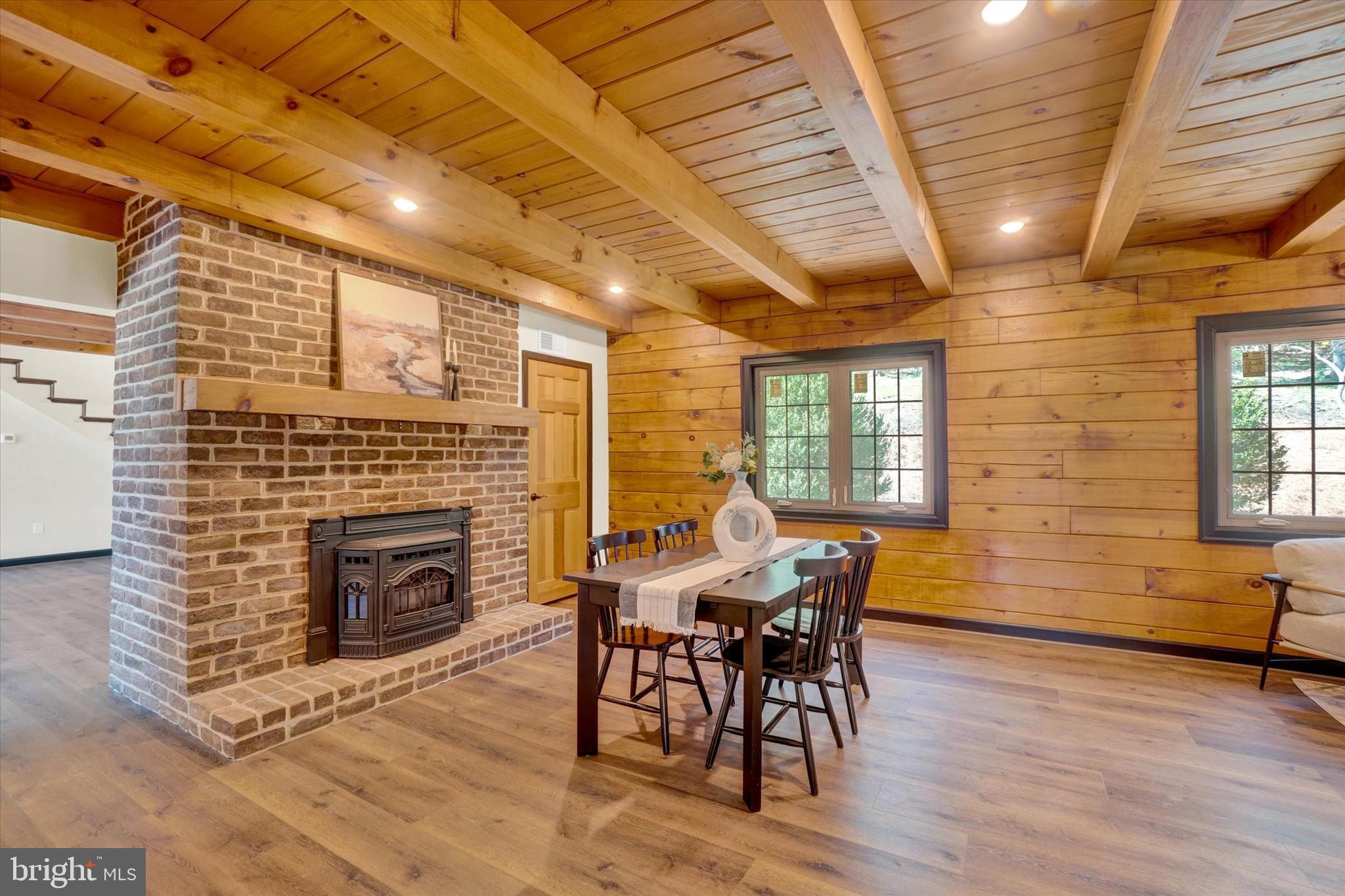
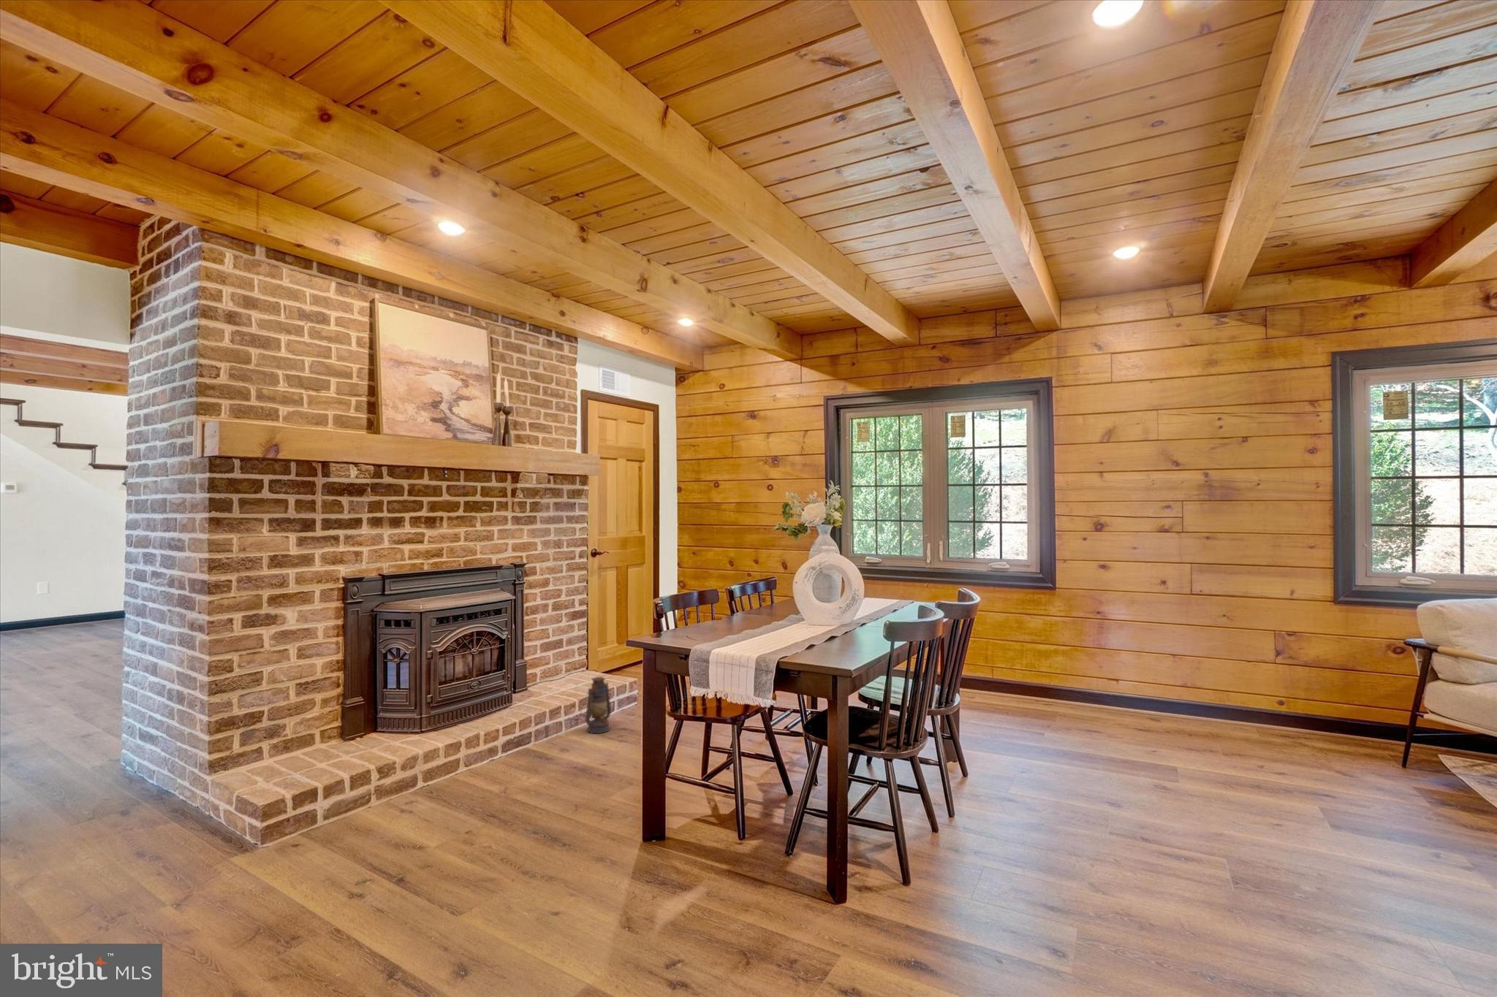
+ lantern (598, 702)
